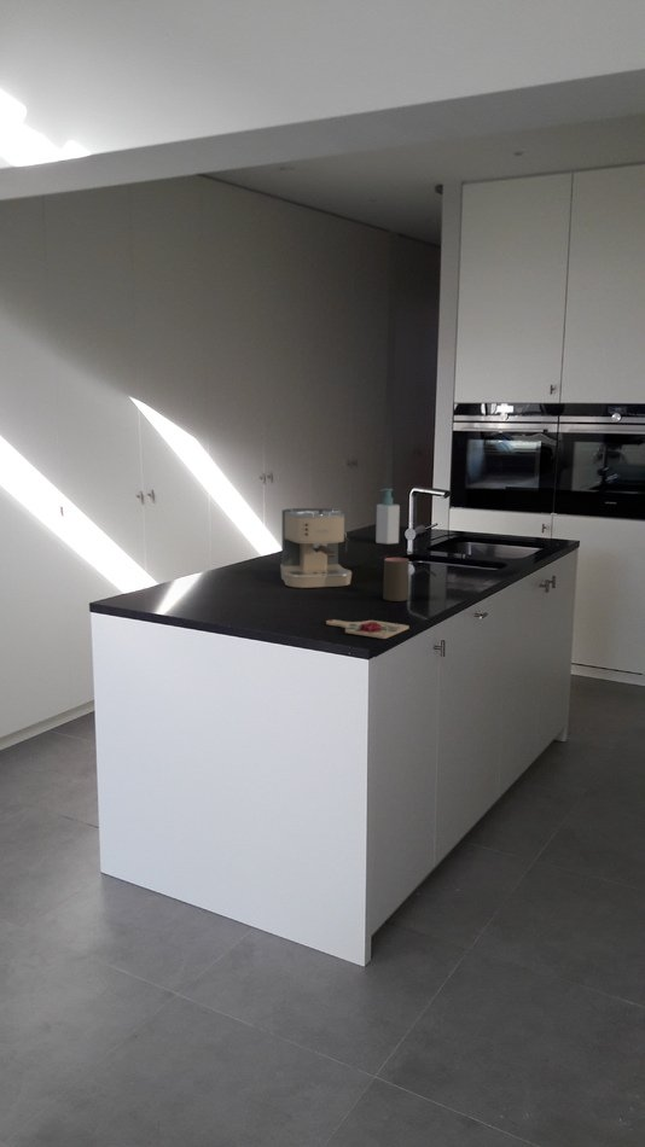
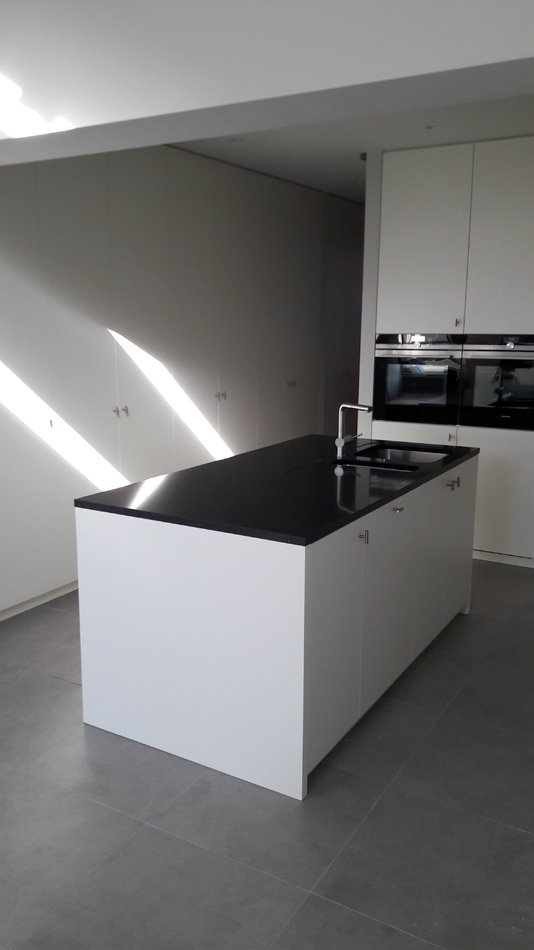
- soap bottle (388, 516)
- coffee maker (315, 545)
- cutting board (361, 623)
- cup (395, 578)
